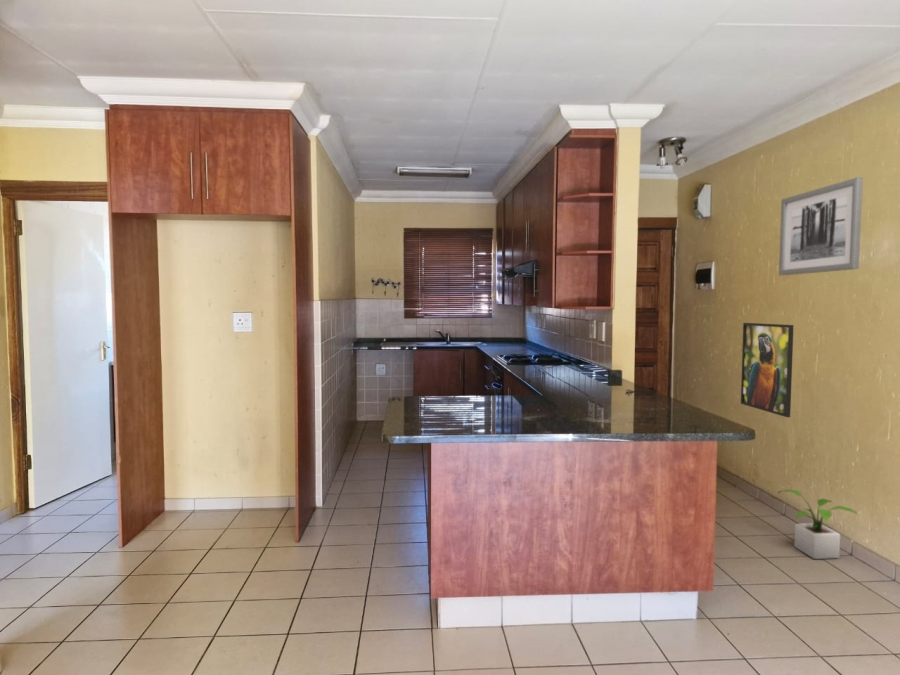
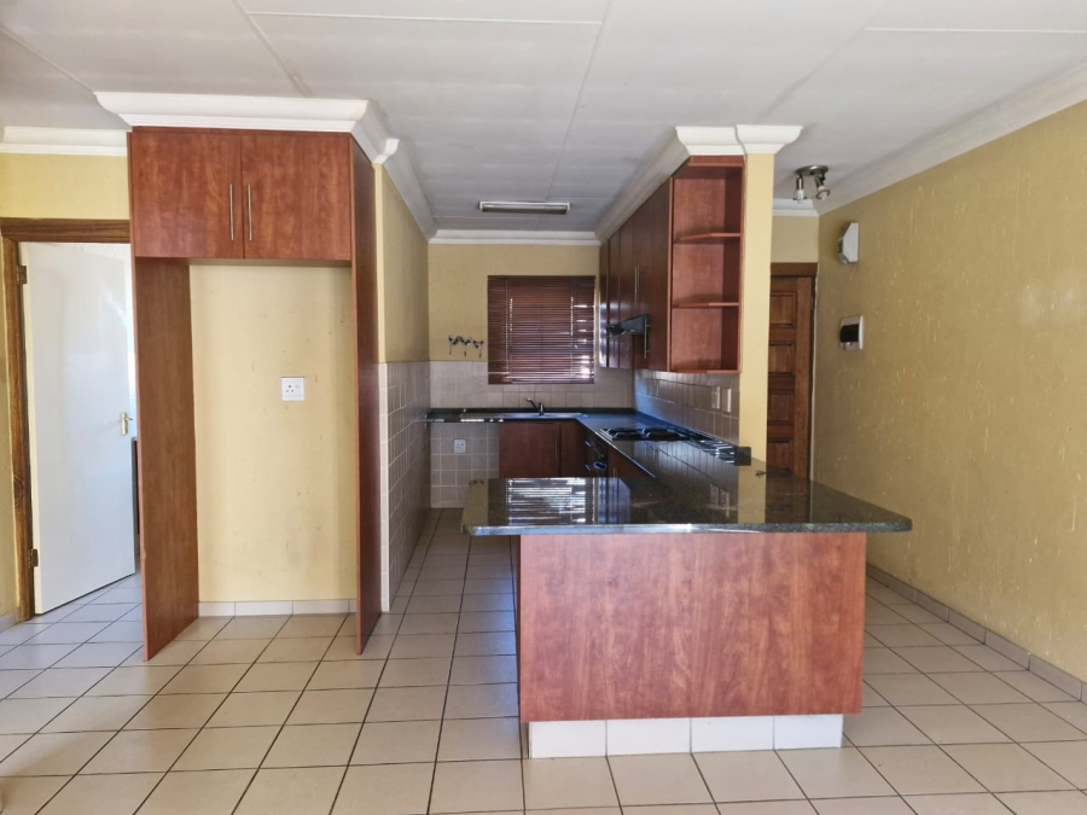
- potted plant (815, 524)
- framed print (765, 367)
- wall art (816, 231)
